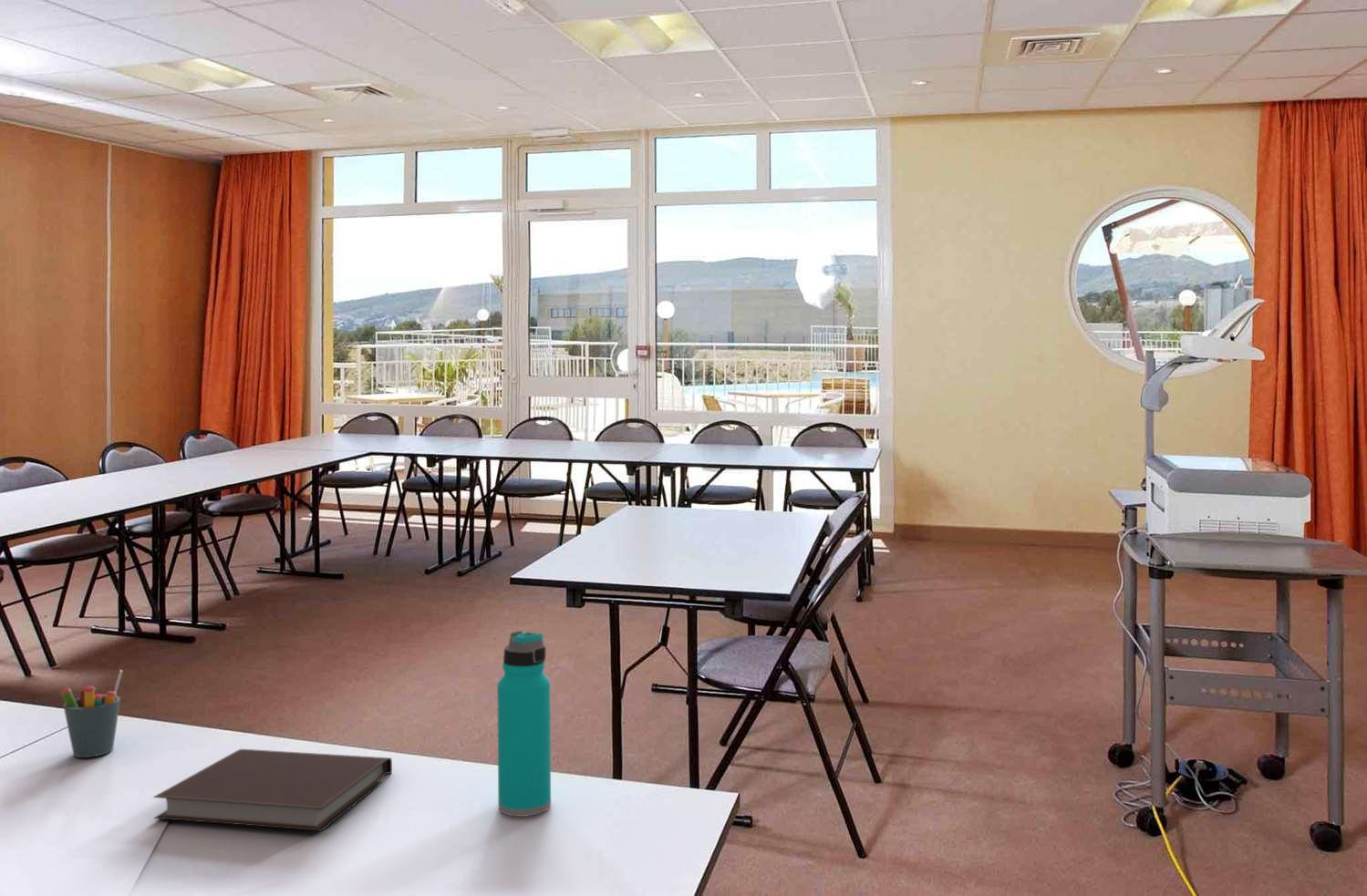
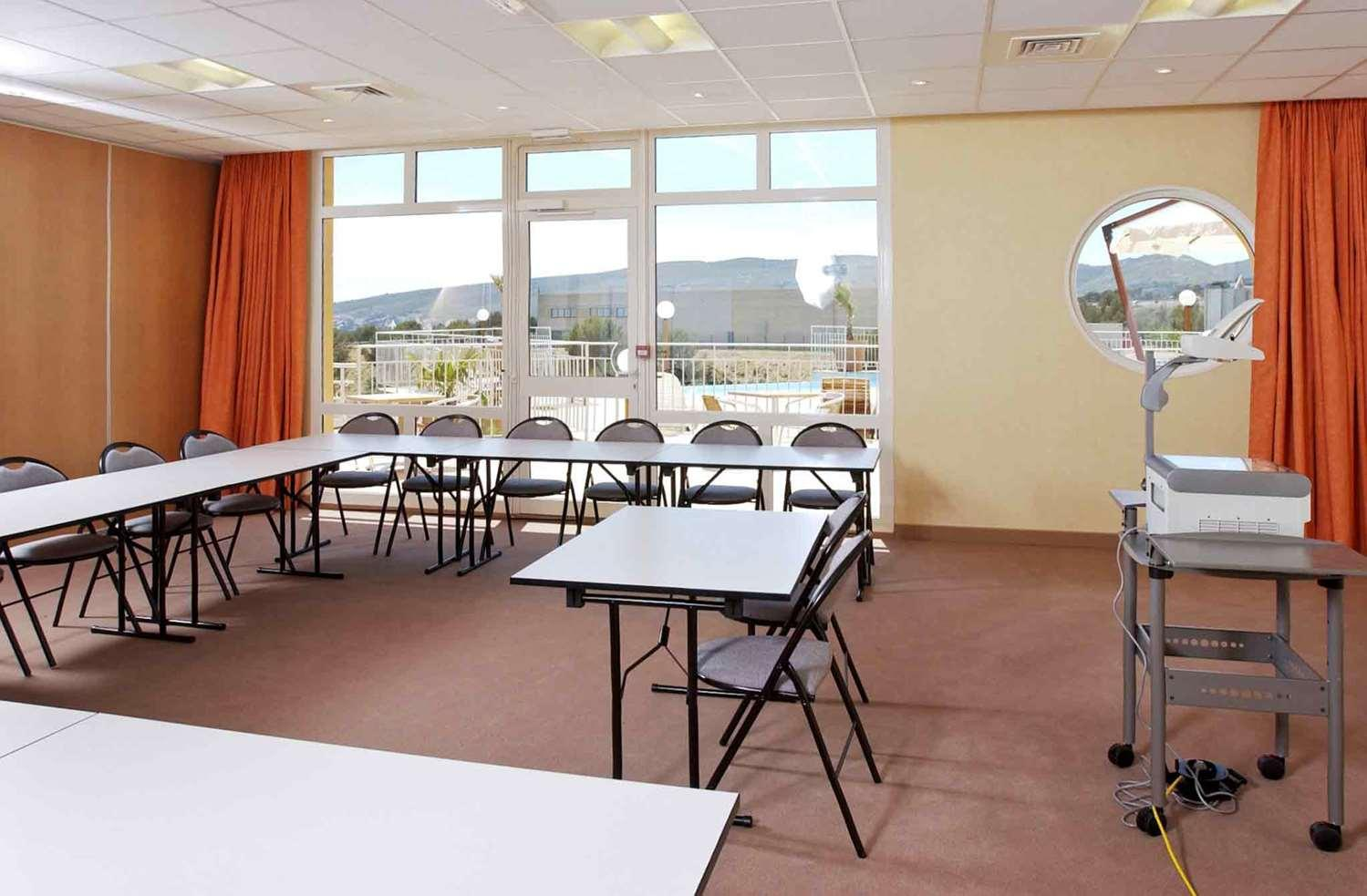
- water bottle (523, 719)
- pen holder (92, 713)
- notebook (279, 785)
